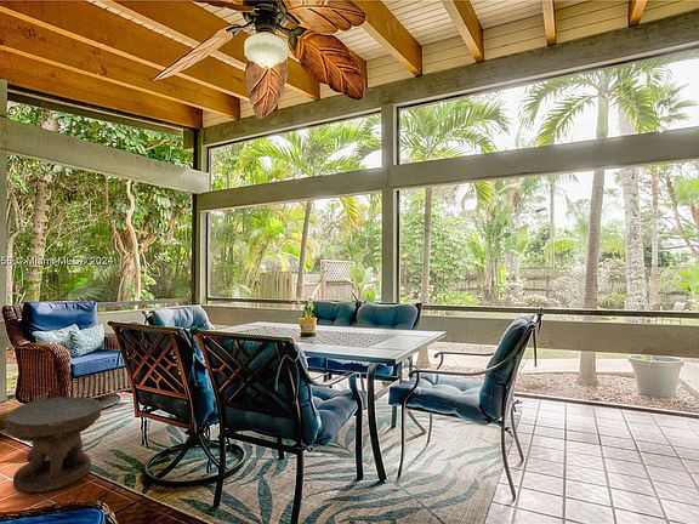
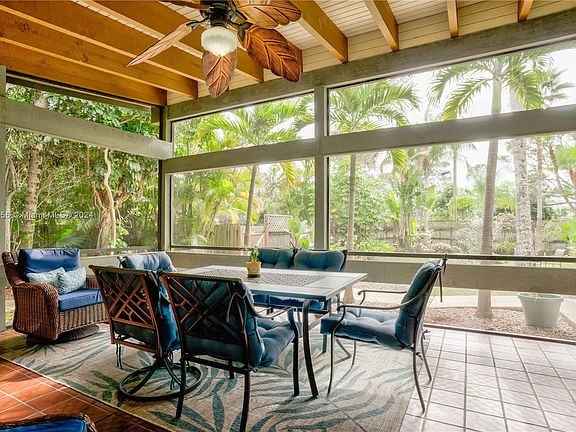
- side table (55, 440)
